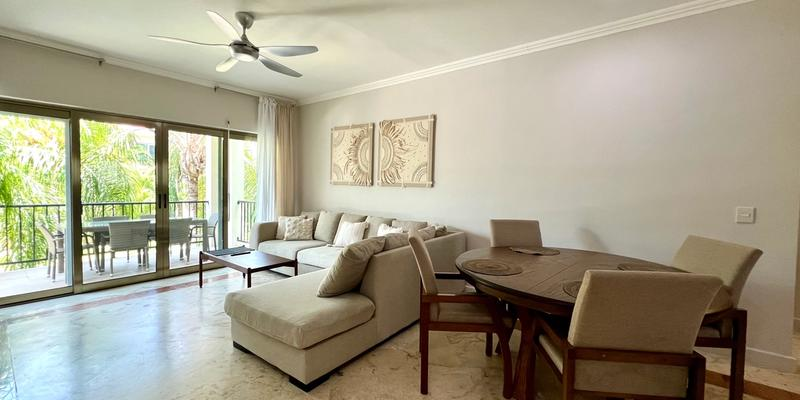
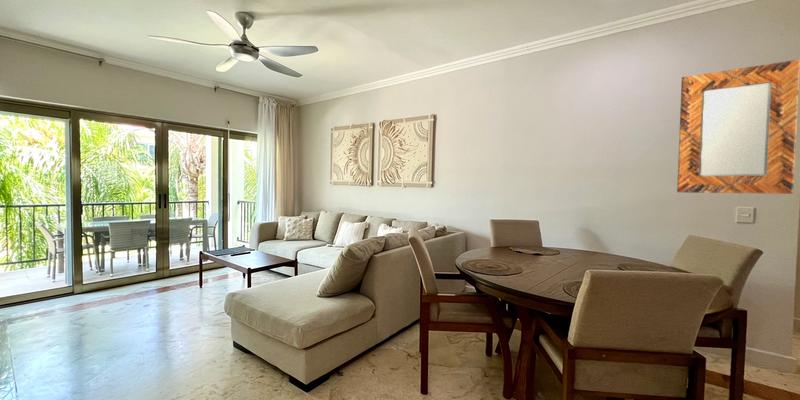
+ home mirror (733, 131)
